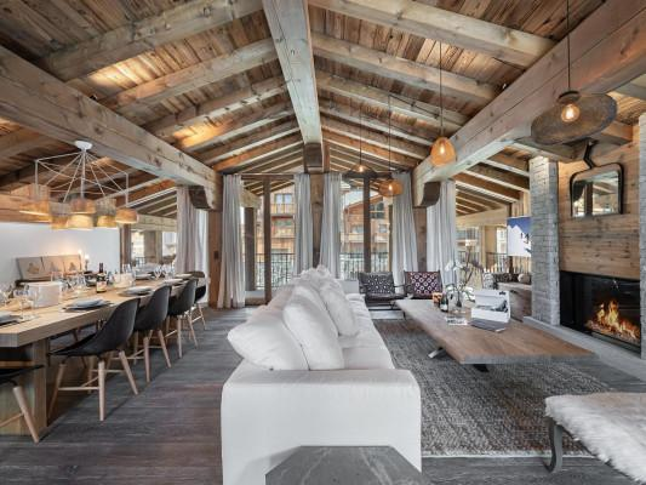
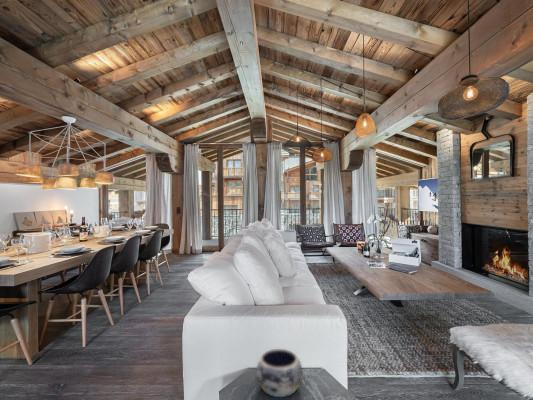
+ decorative bowl (279, 371)
